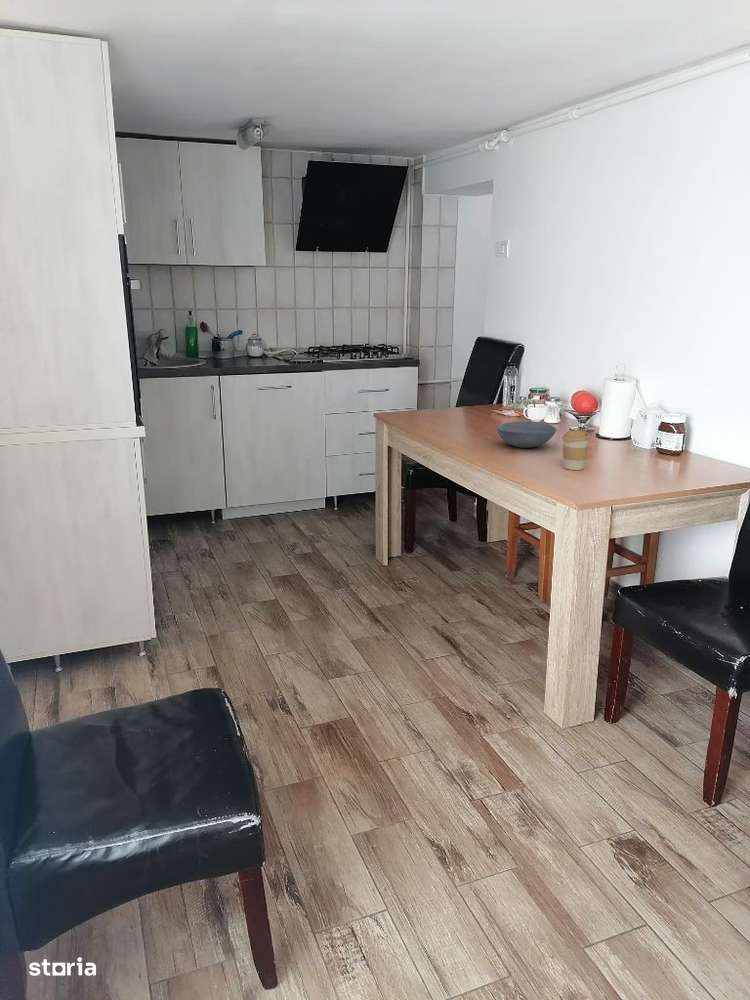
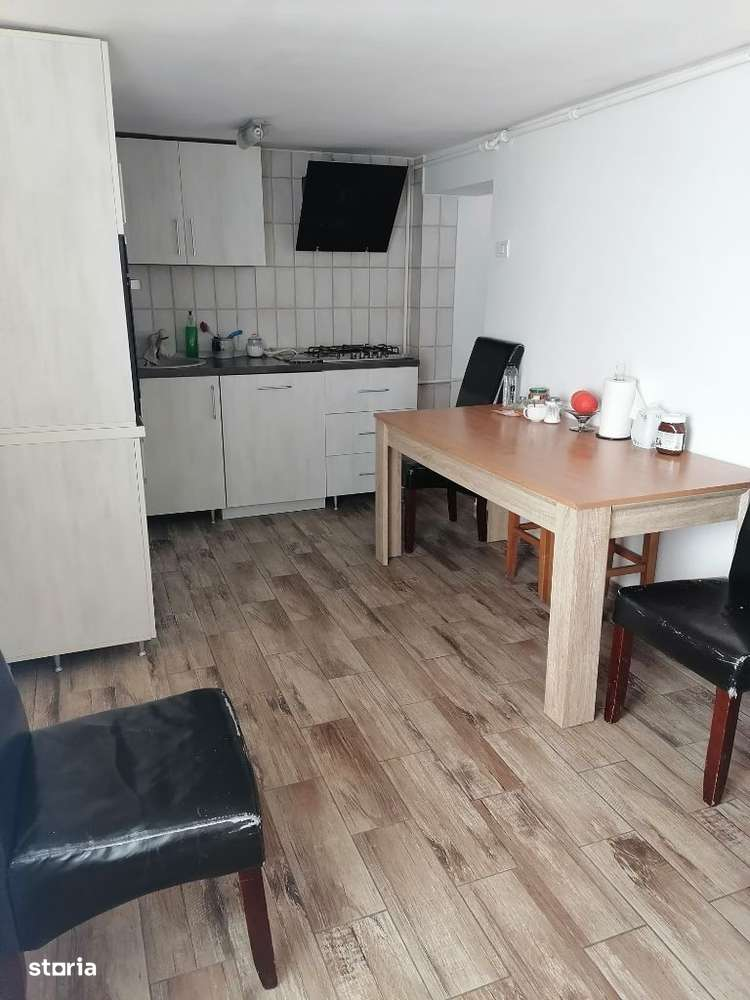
- coffee cup (575, 449)
- bowl (526, 436)
